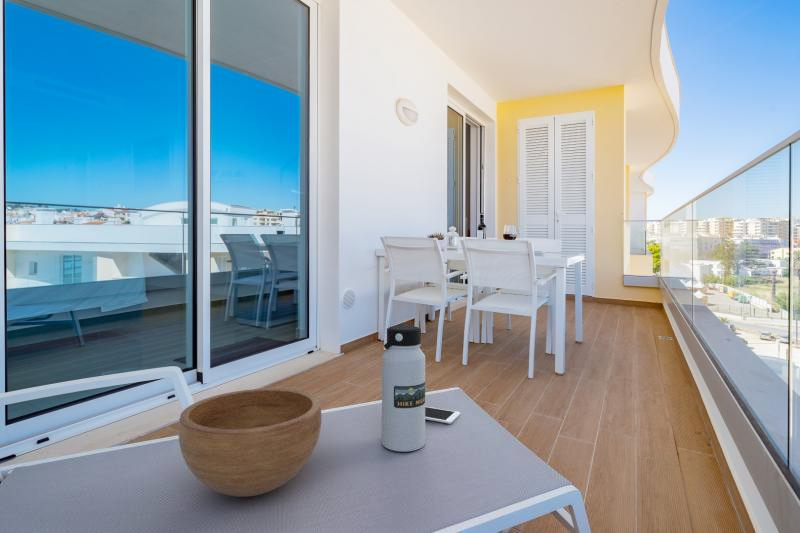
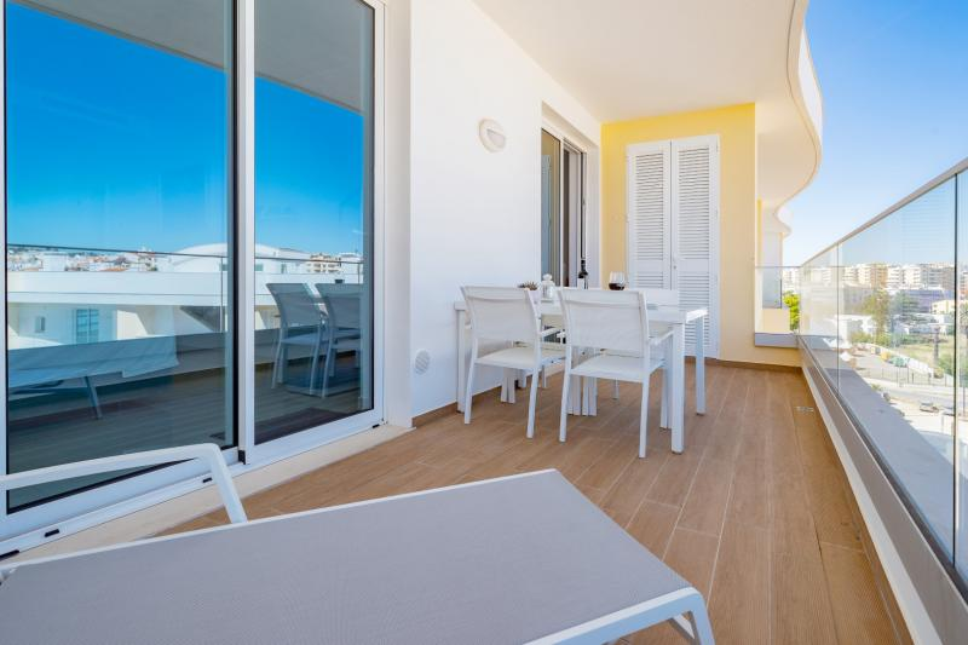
- cell phone (426, 413)
- water bottle (403, 385)
- bowl (253, 447)
